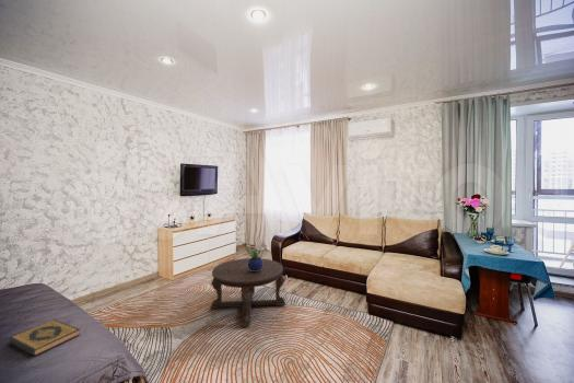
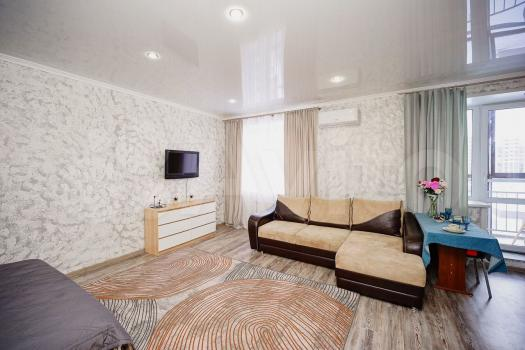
- hardback book (45, 336)
- coffee table (248, 287)
- potted plant (254, 256)
